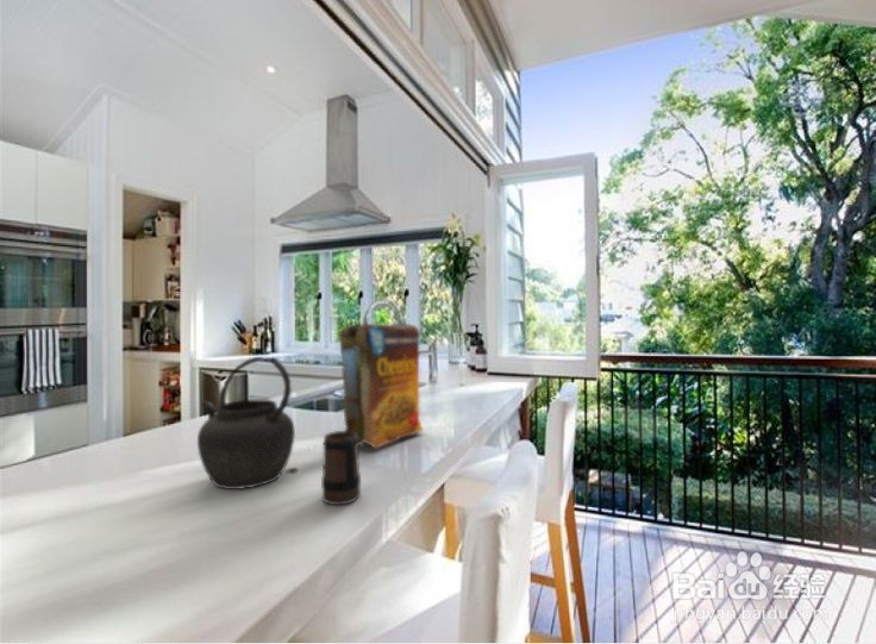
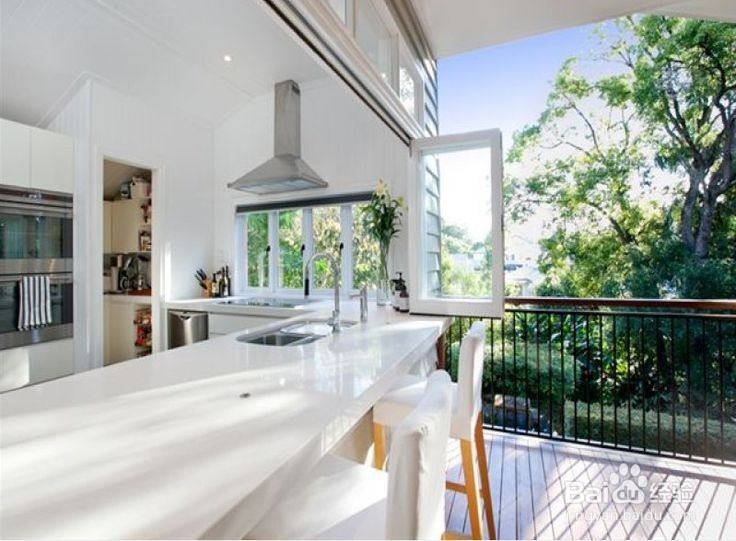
- mug (343, 467)
- cereal box (376, 380)
- kettle (243, 415)
